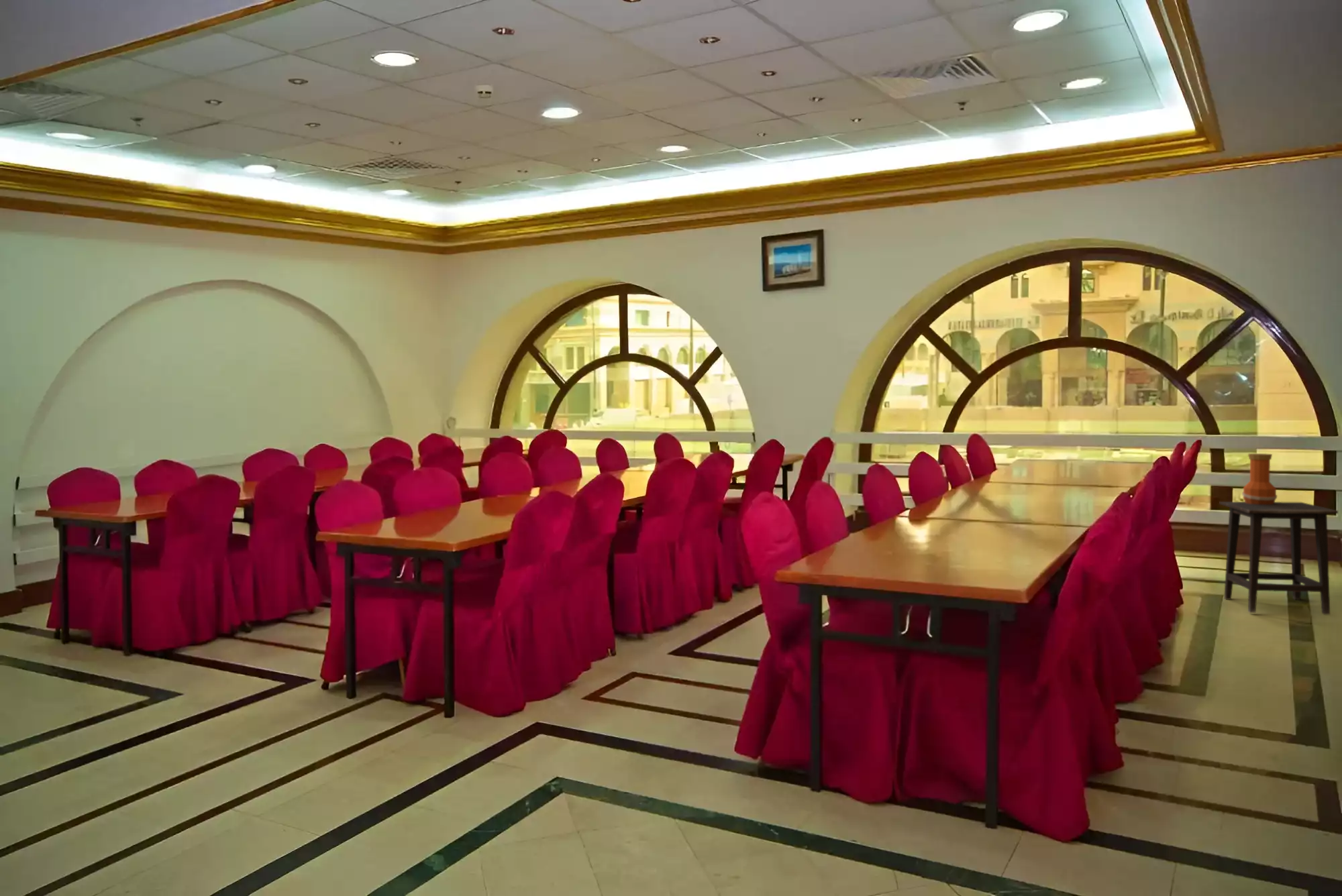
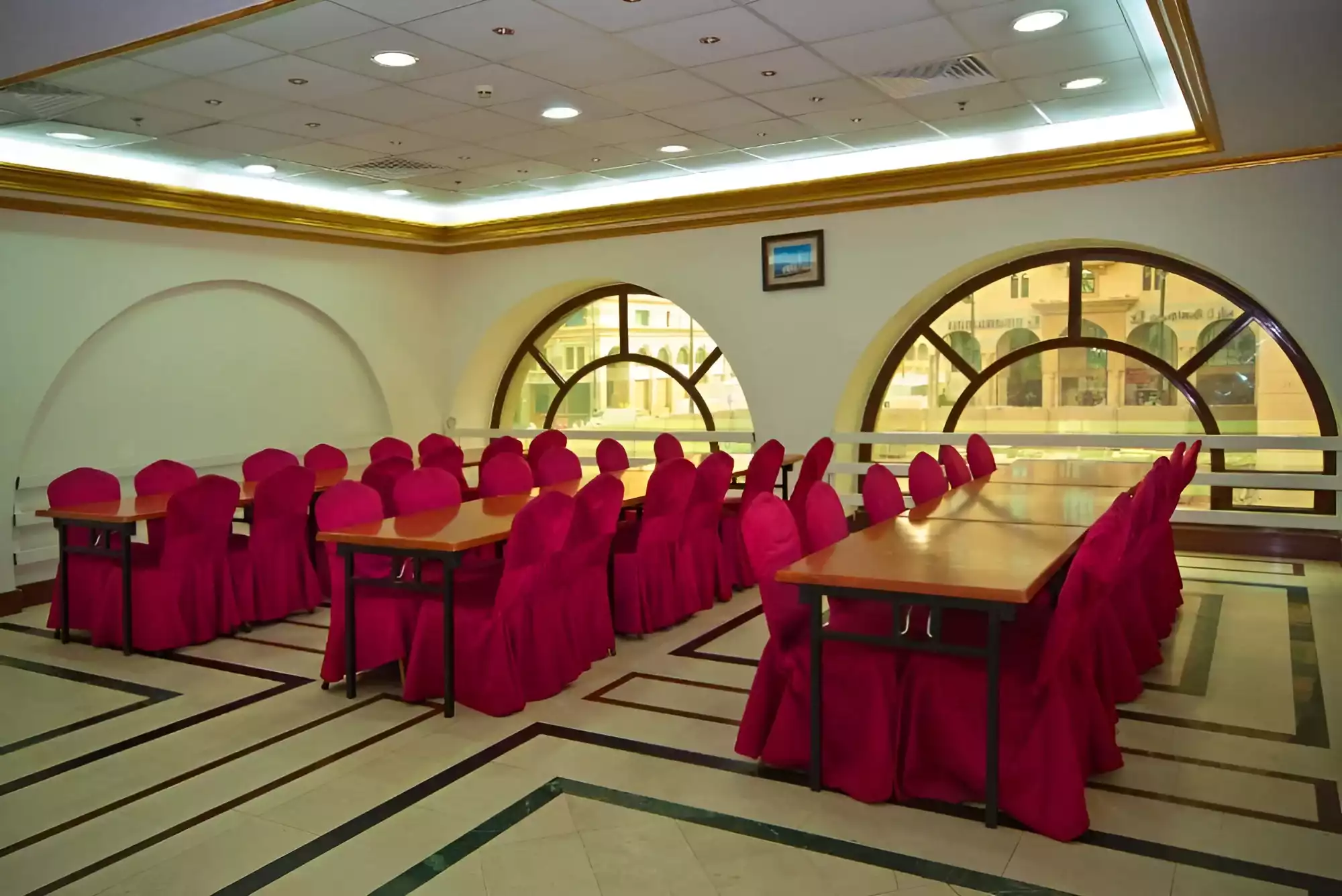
- vase (1259, 478)
- side table (1259, 556)
